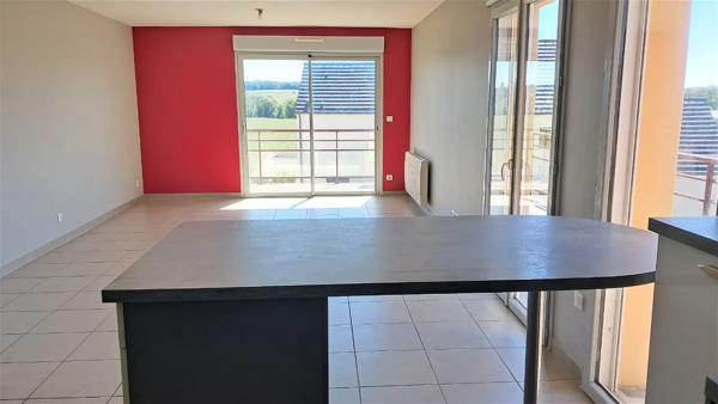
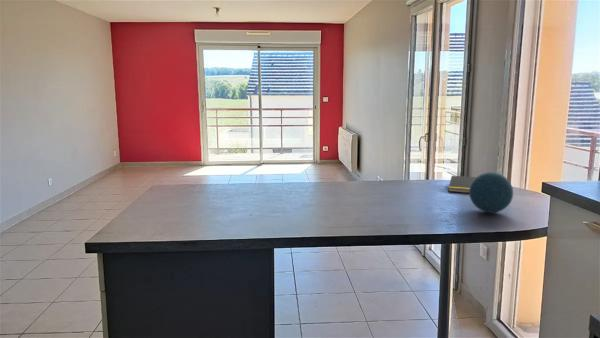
+ decorative orb (490, 192)
+ notepad (472, 181)
